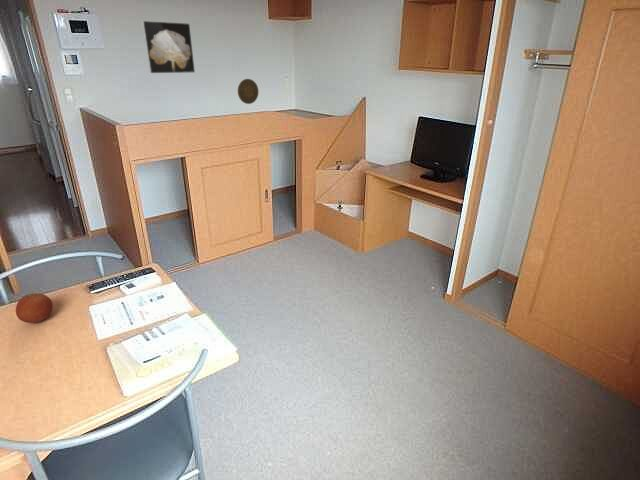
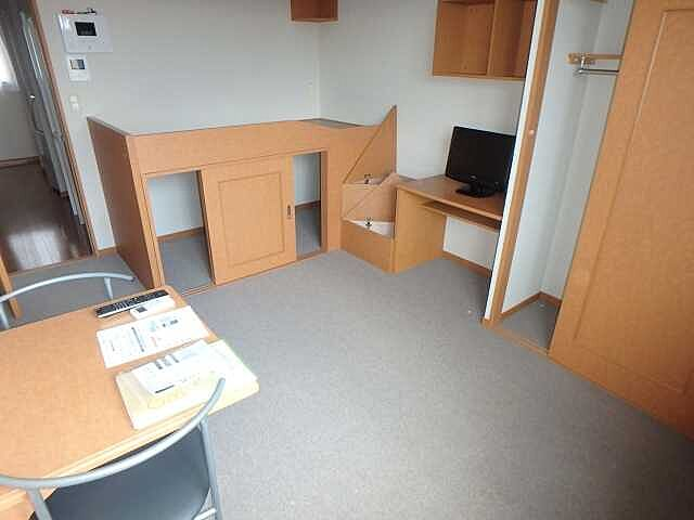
- decorative plate (248, 91)
- wall art (169, 48)
- fruit (34, 307)
